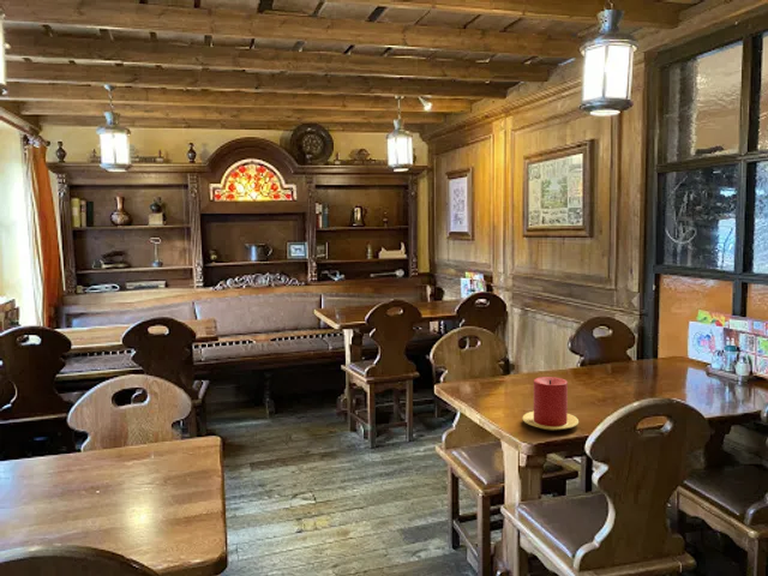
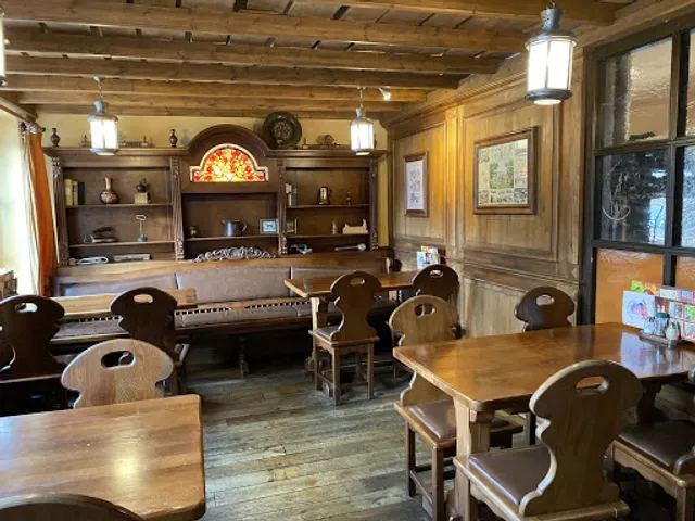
- candle (550, 402)
